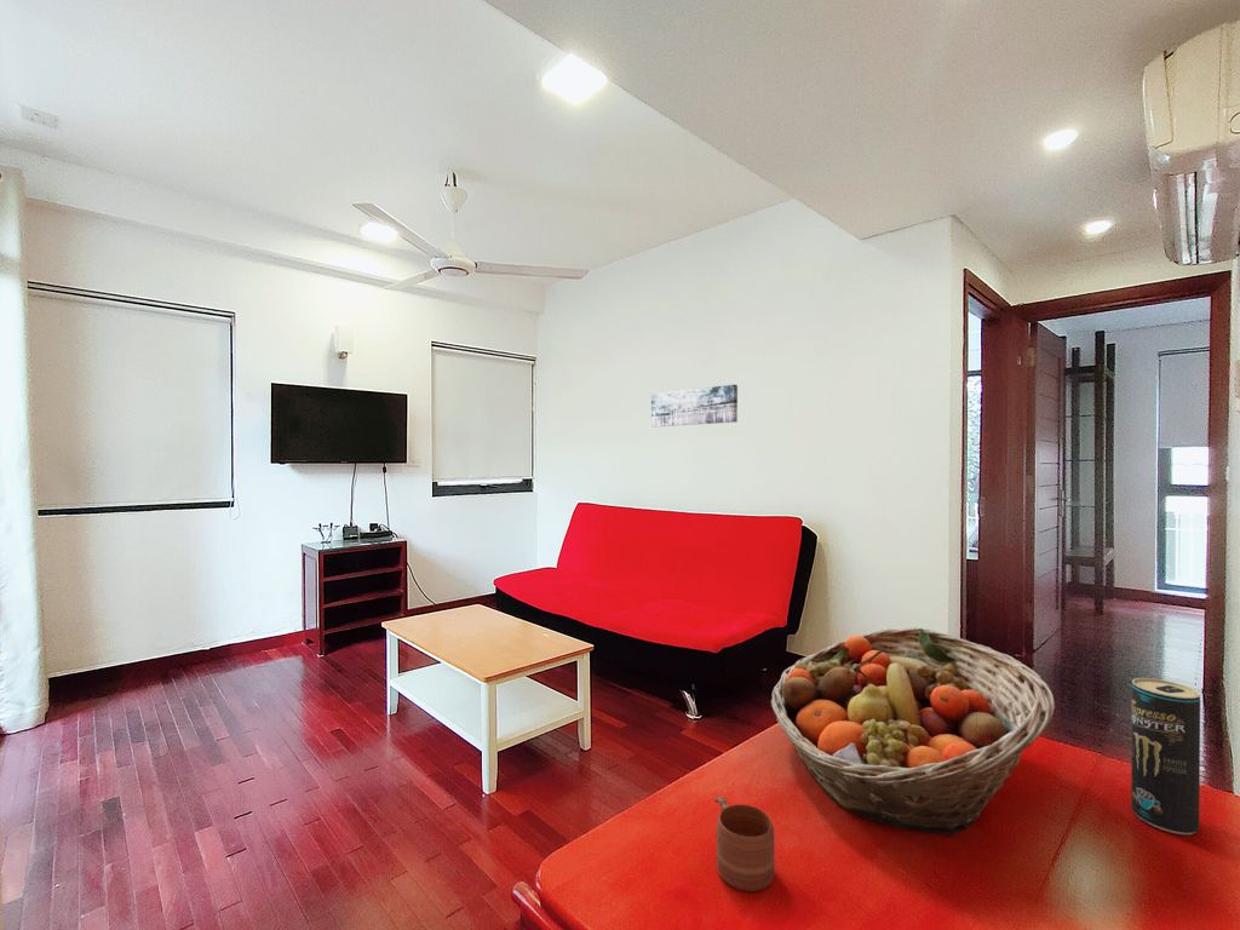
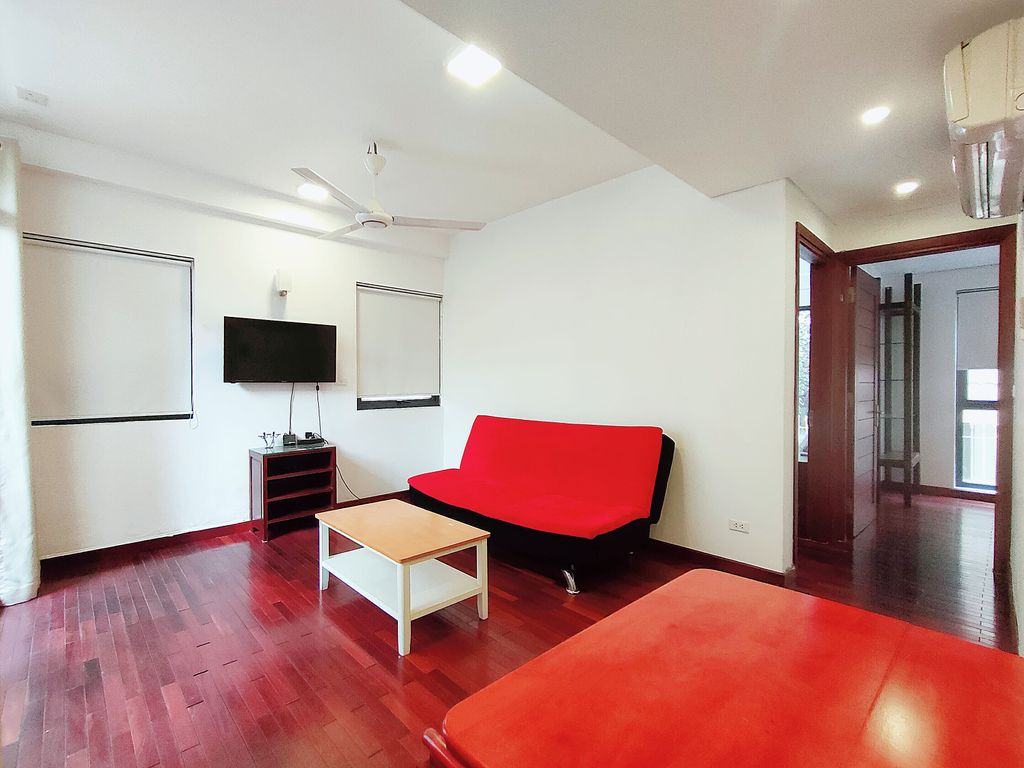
- beverage can (1164, 753)
- mug (739, 834)
- fruit basket (894, 711)
- wall art (691, 407)
